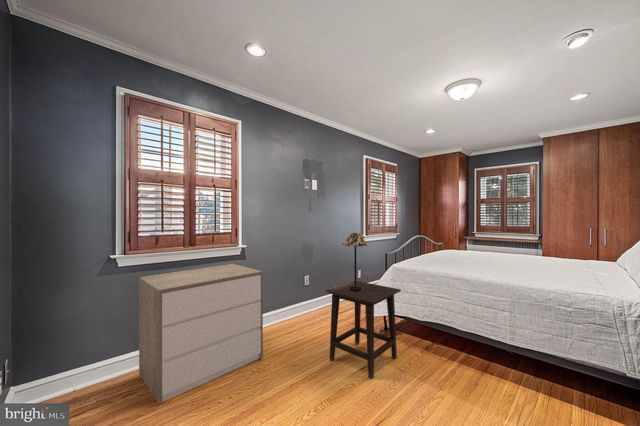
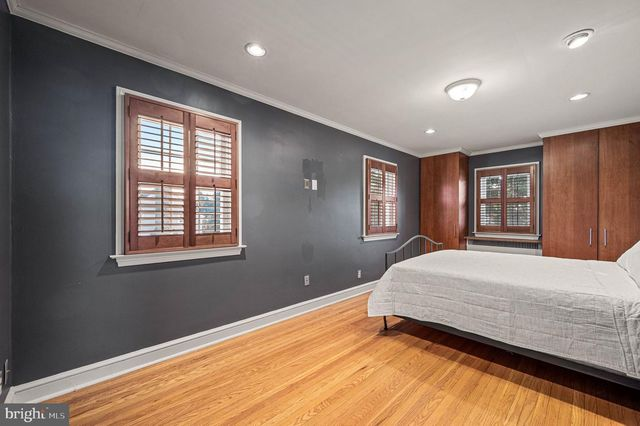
- table lamp (355, 261)
- dresser (203, 319)
- side table (366, 324)
